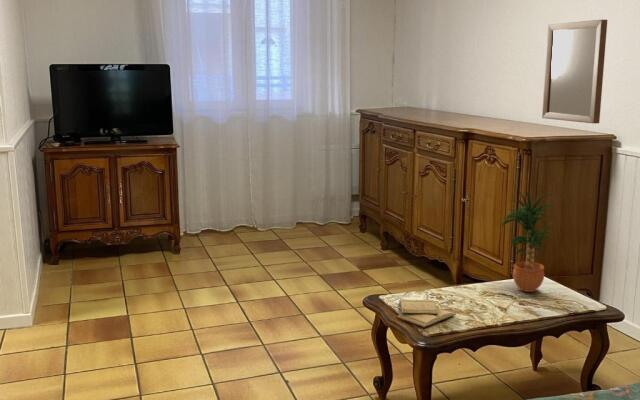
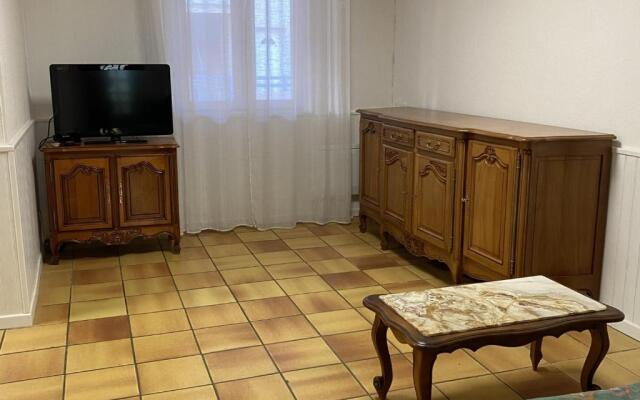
- home mirror (572, 72)
- diary (419, 307)
- potted plant (525, 239)
